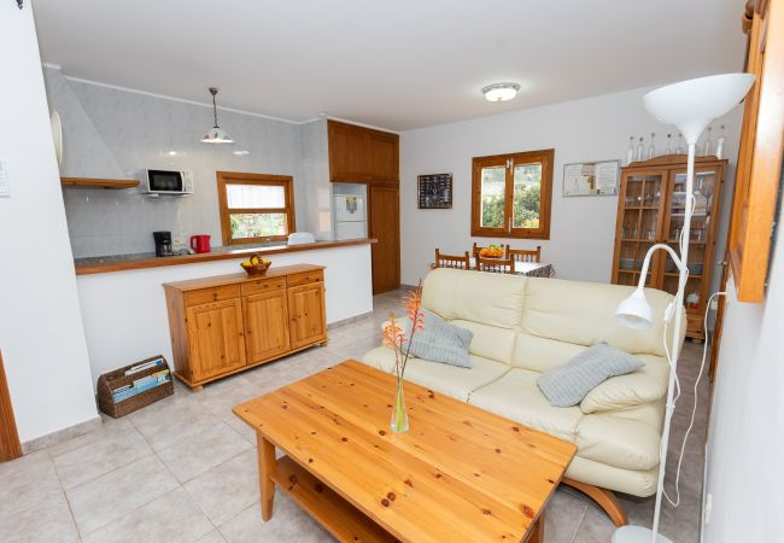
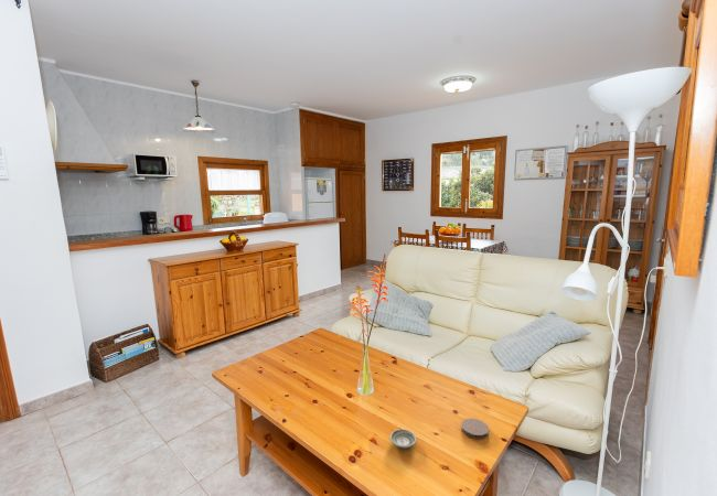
+ coaster (474, 428)
+ saucer (403, 440)
